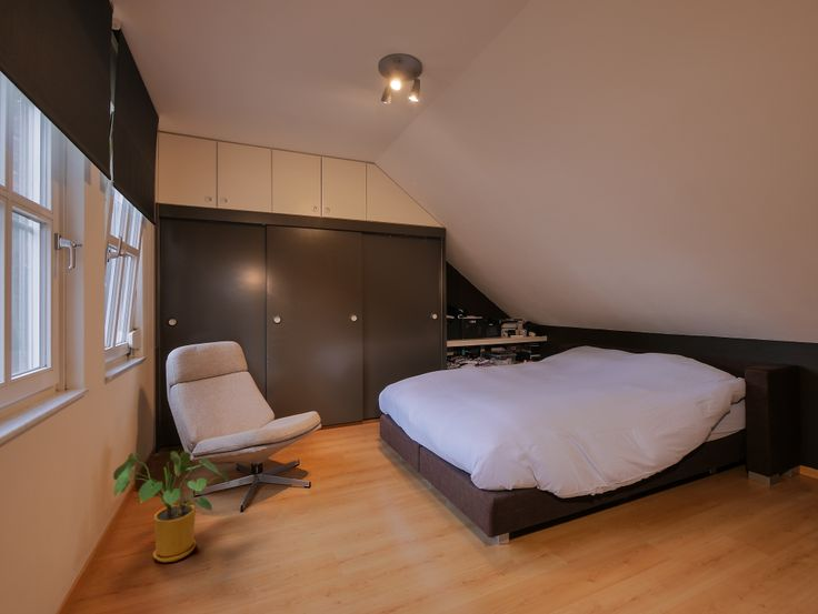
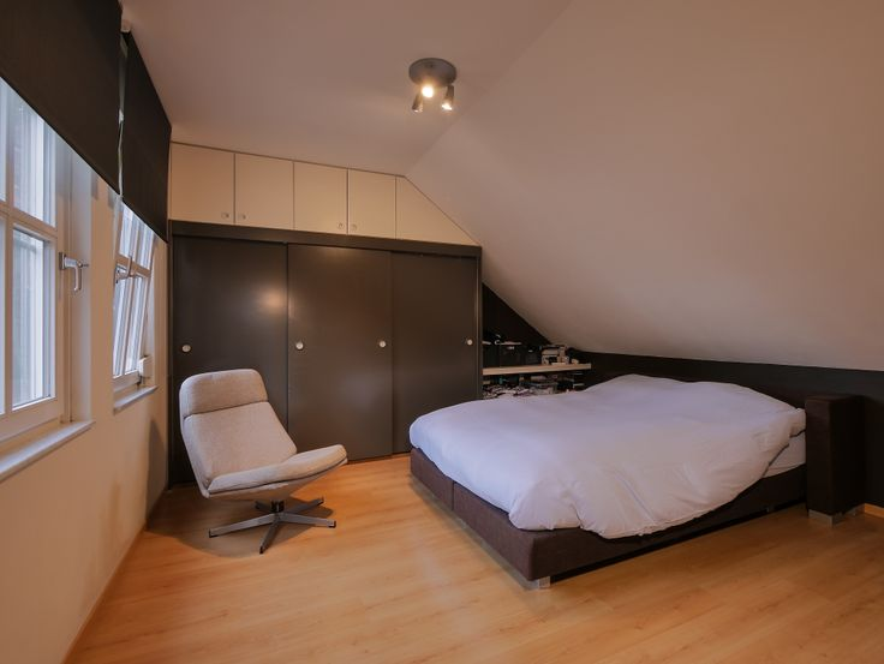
- house plant (170, 504)
